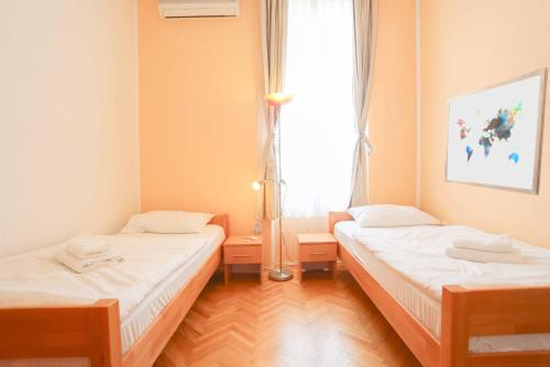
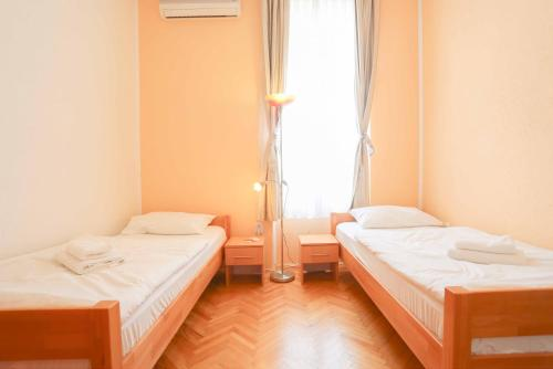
- wall art (484, 137)
